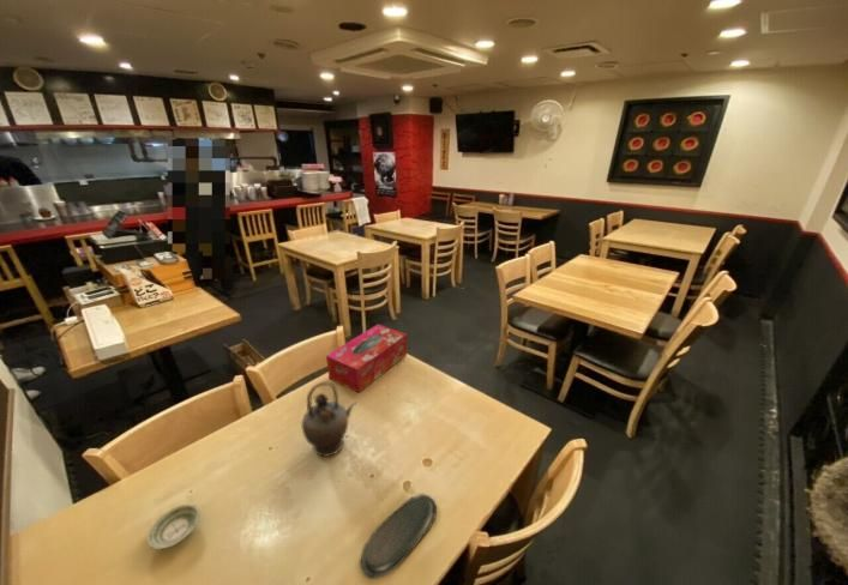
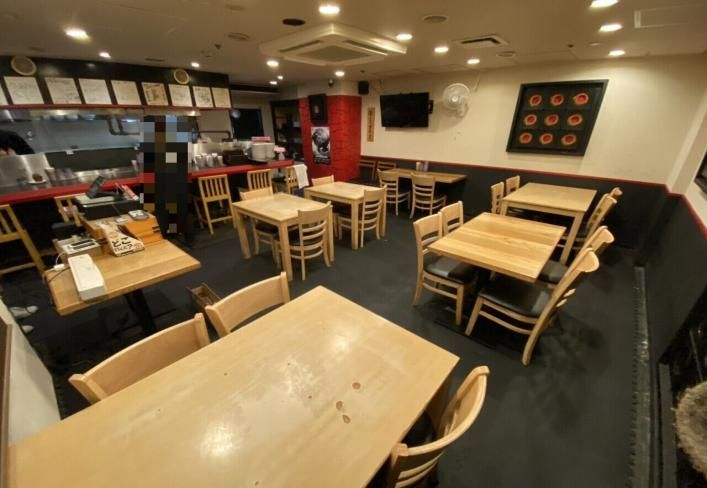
- oval tray (401, 531)
- tissue box (368, 355)
- saucer (175, 527)
- teapot (330, 415)
